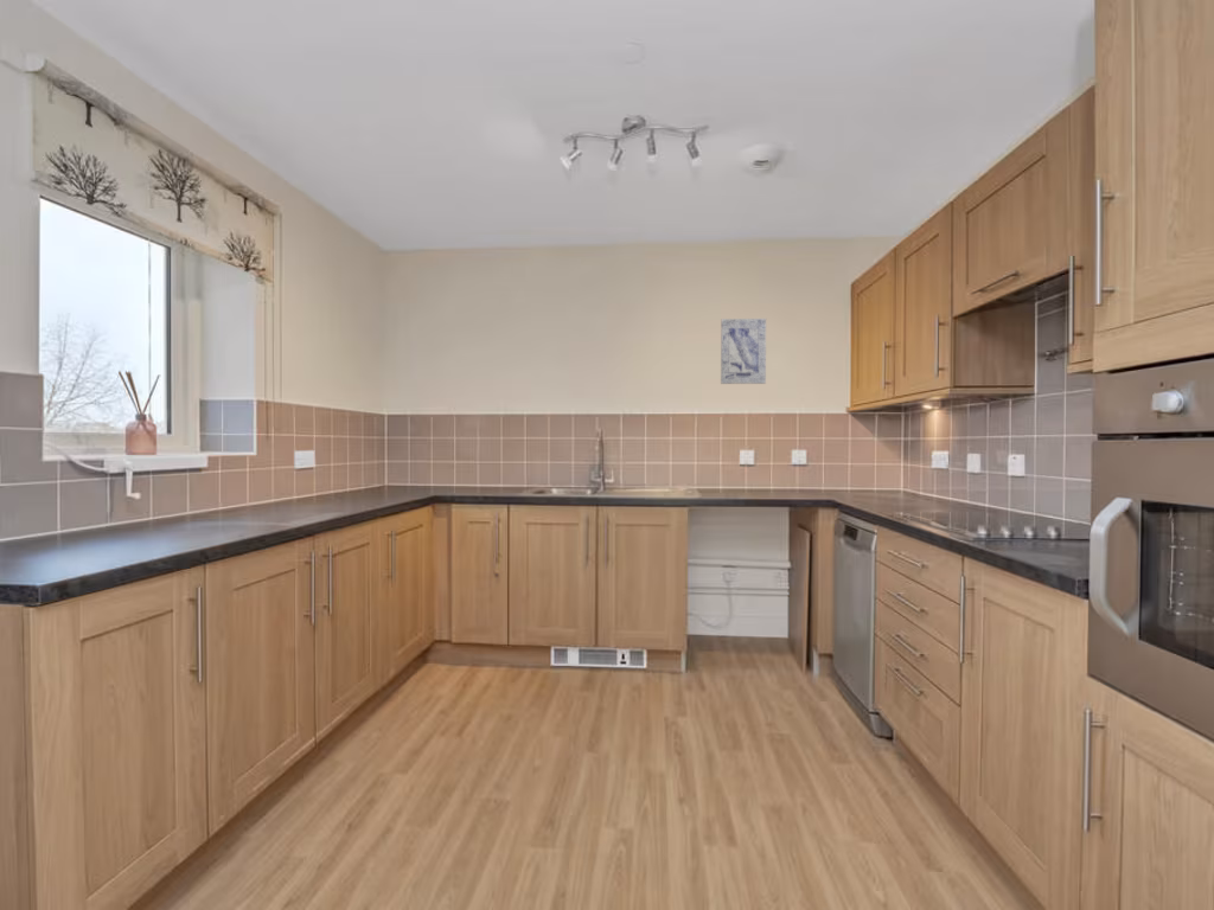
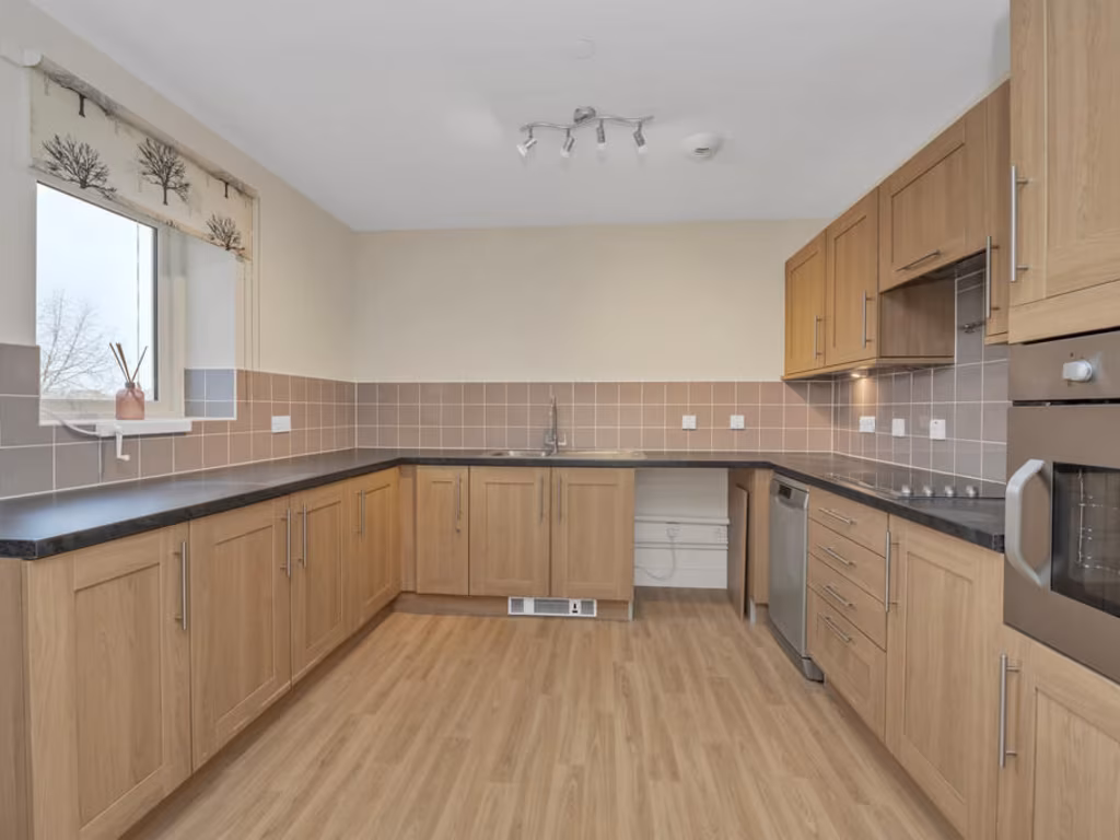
- wall art (743, 351)
